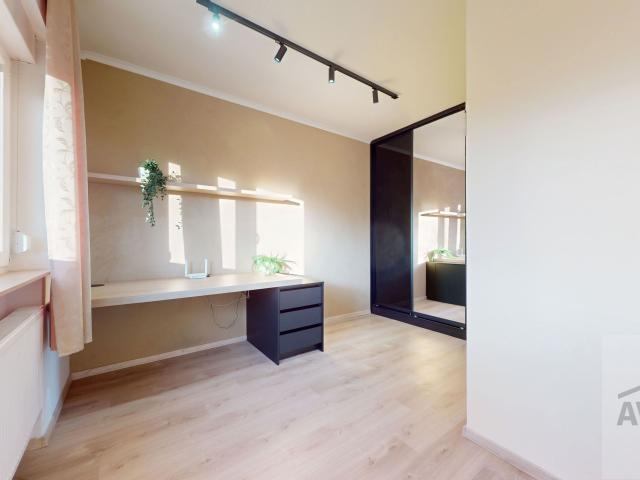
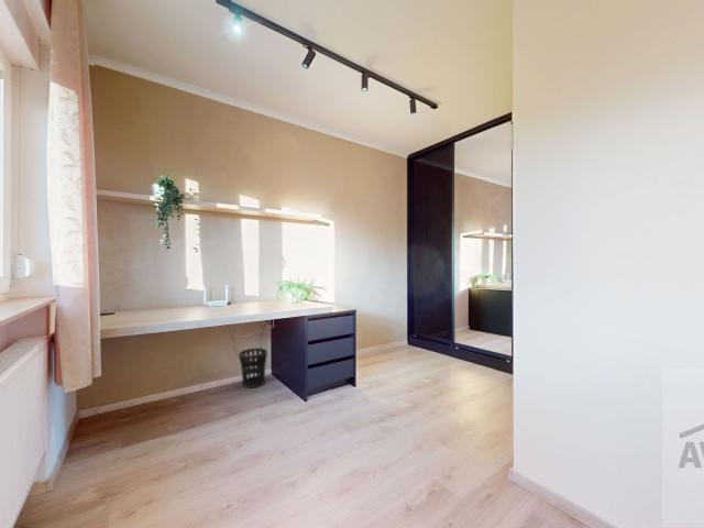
+ wastebasket (253, 367)
